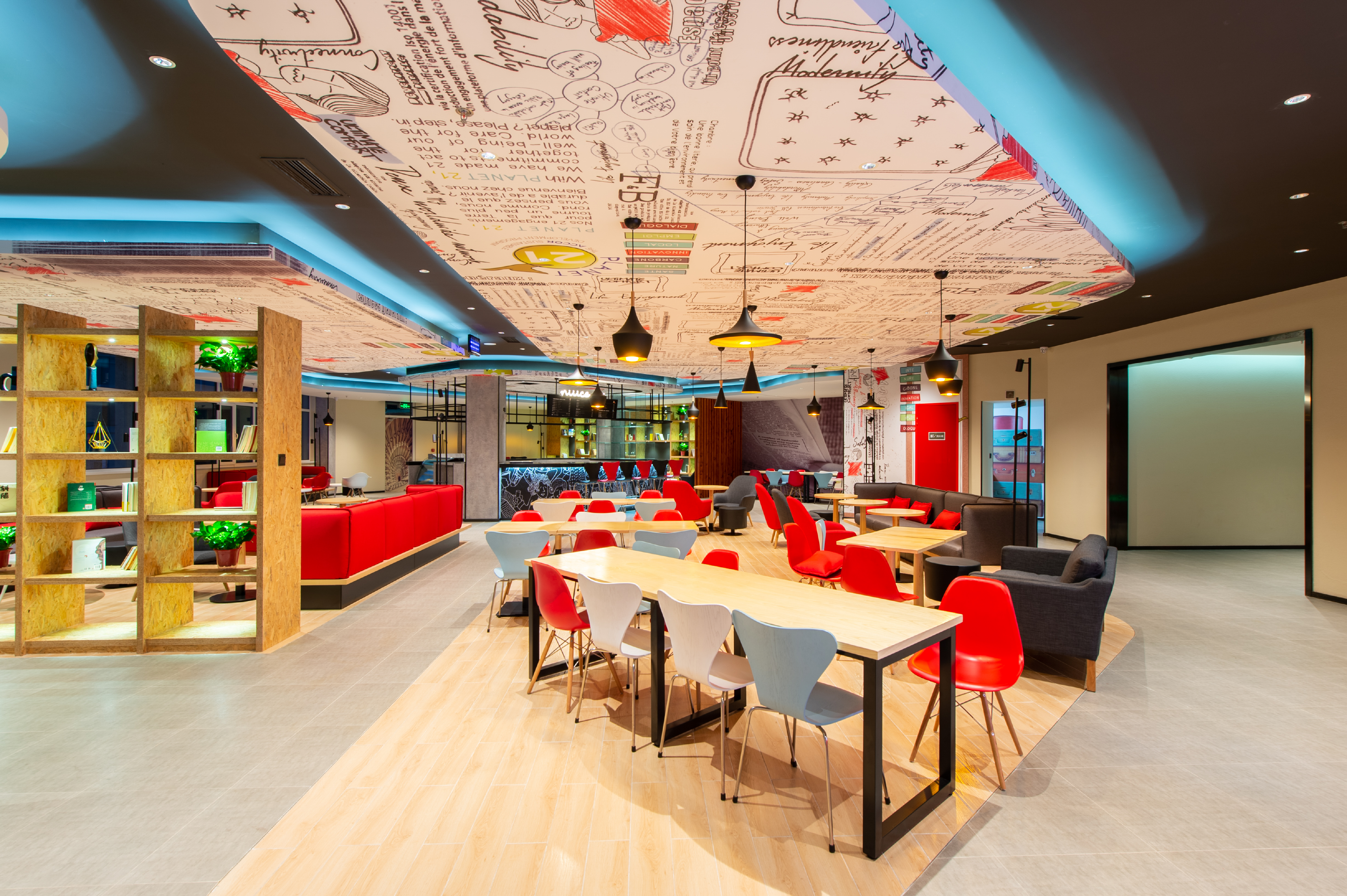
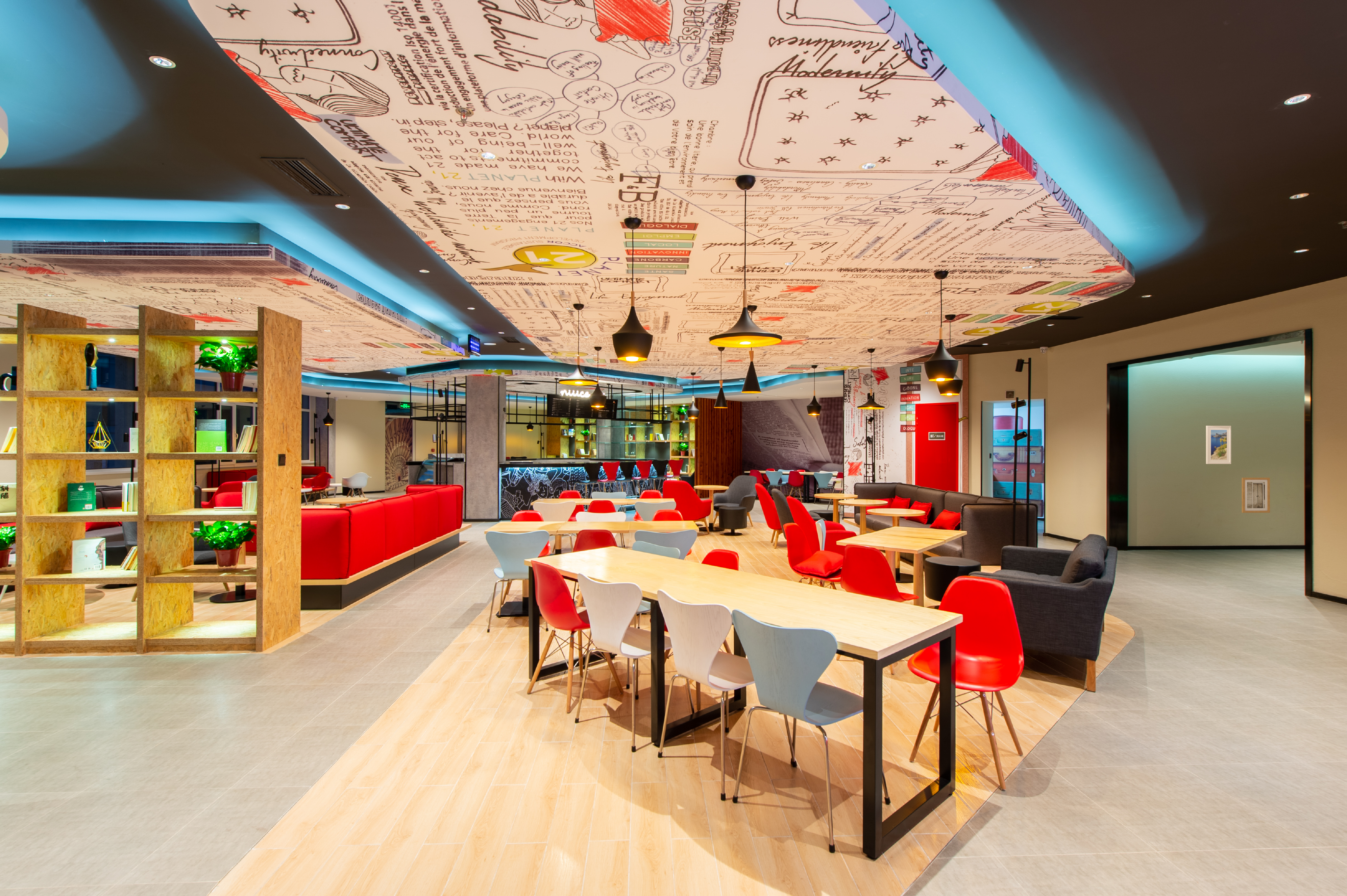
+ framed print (1218, 445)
+ wall art (1256, 495)
